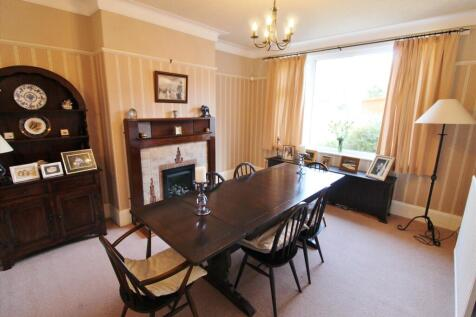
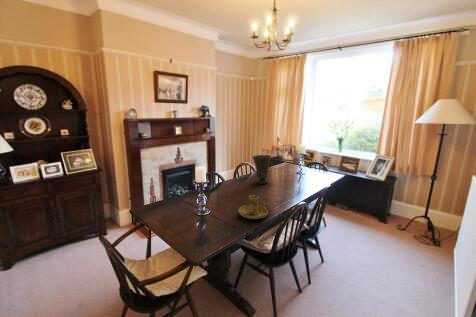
+ candle holder (255, 205)
+ vase (261, 168)
